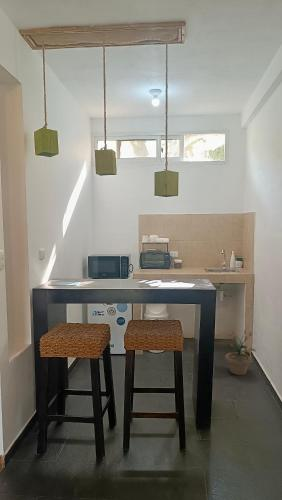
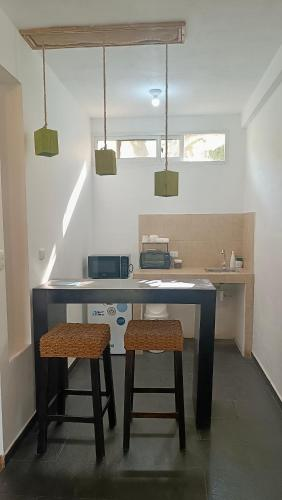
- potted plant (240, 351)
